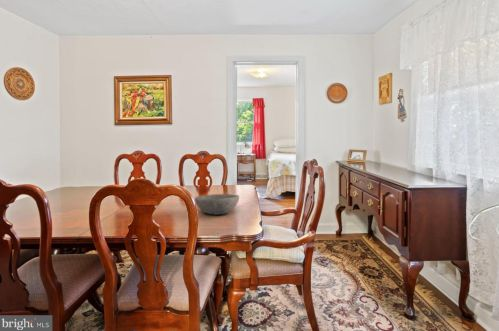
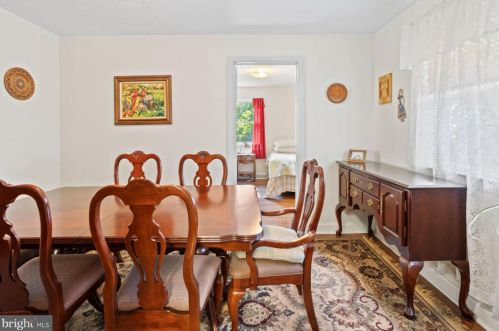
- bowl (217, 204)
